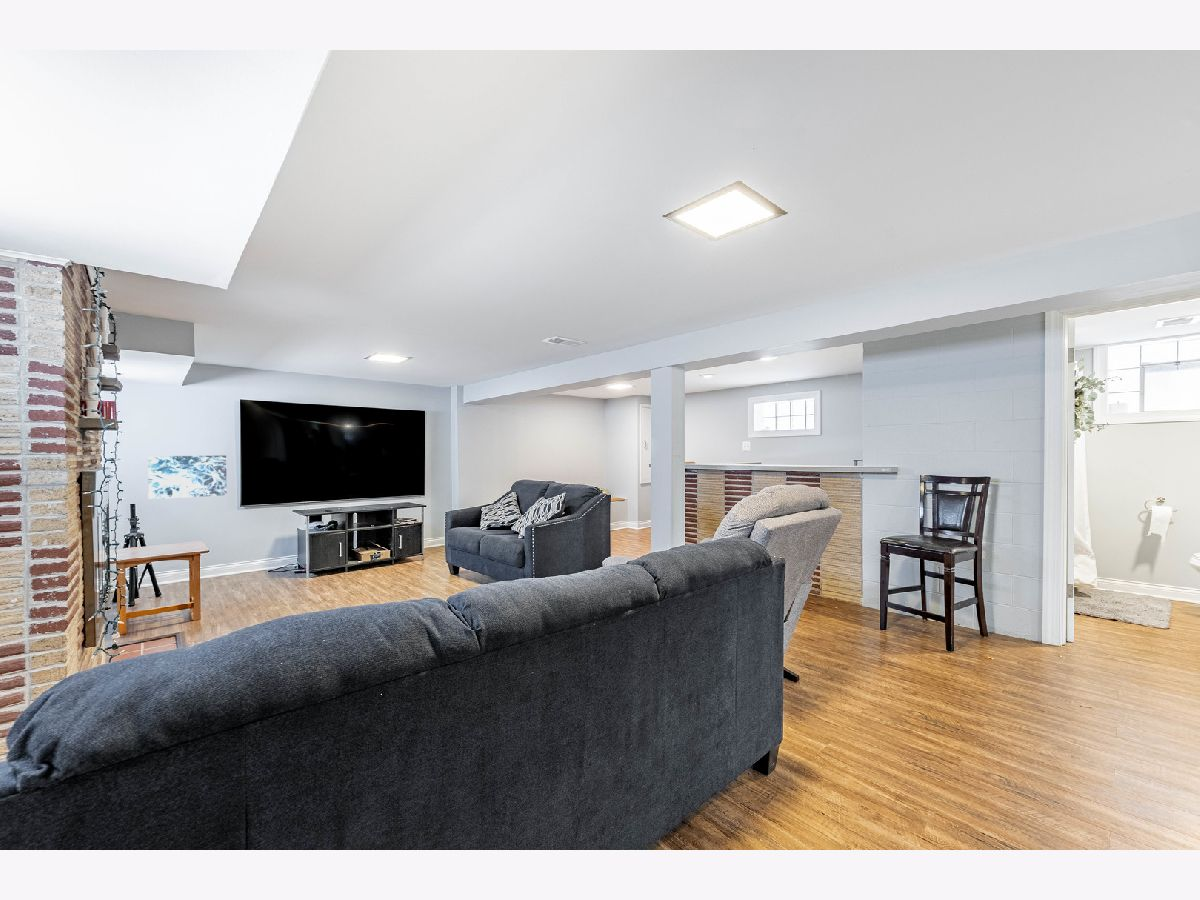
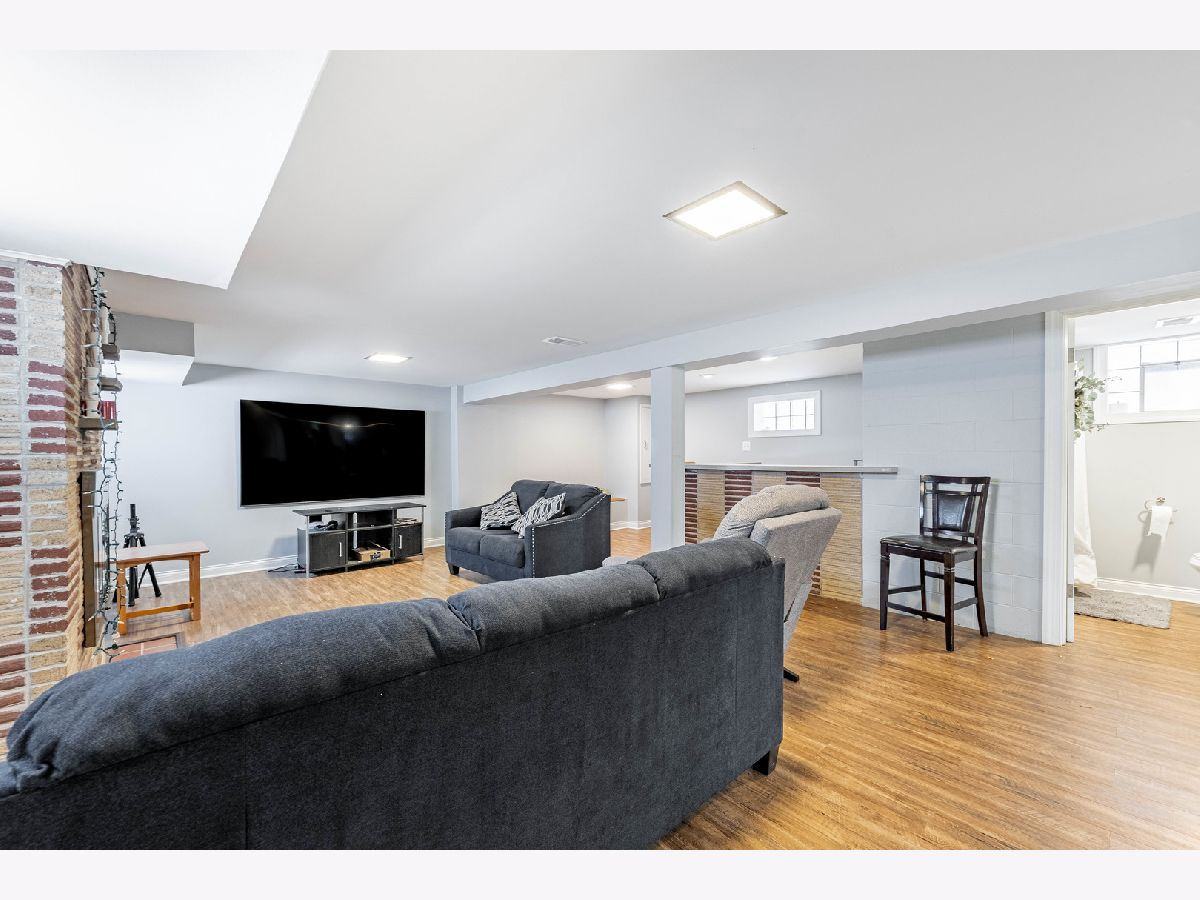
- wall art (188, 476)
